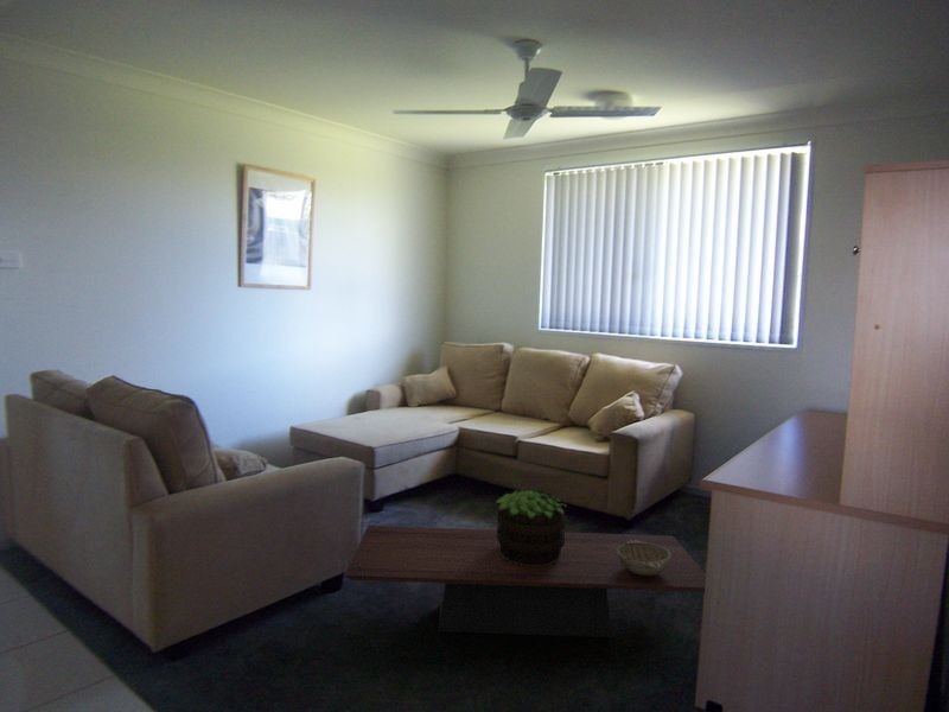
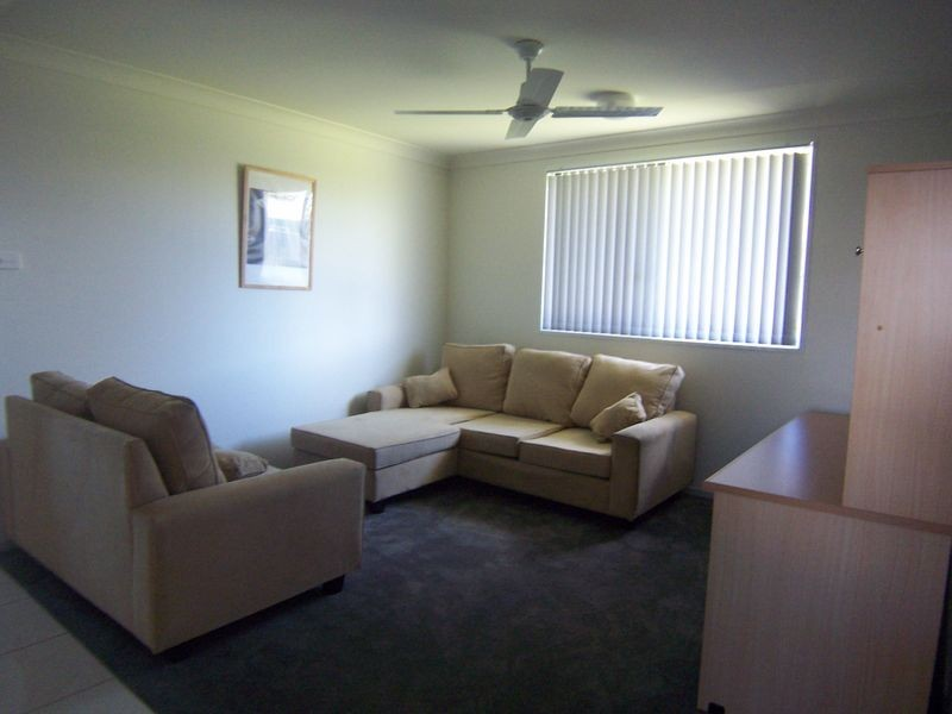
- potted plant (530, 522)
- decorative bowl (643, 560)
- coffee table (523, 586)
